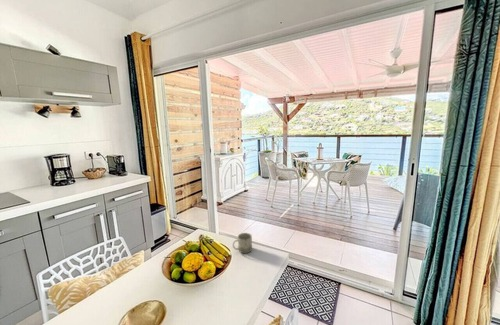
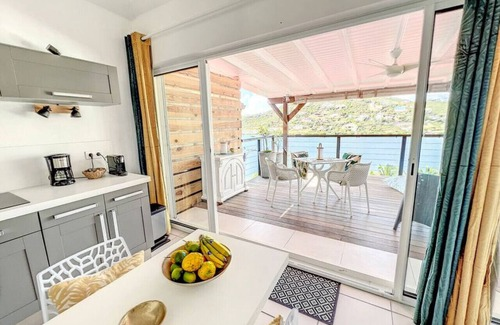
- cup (242, 243)
